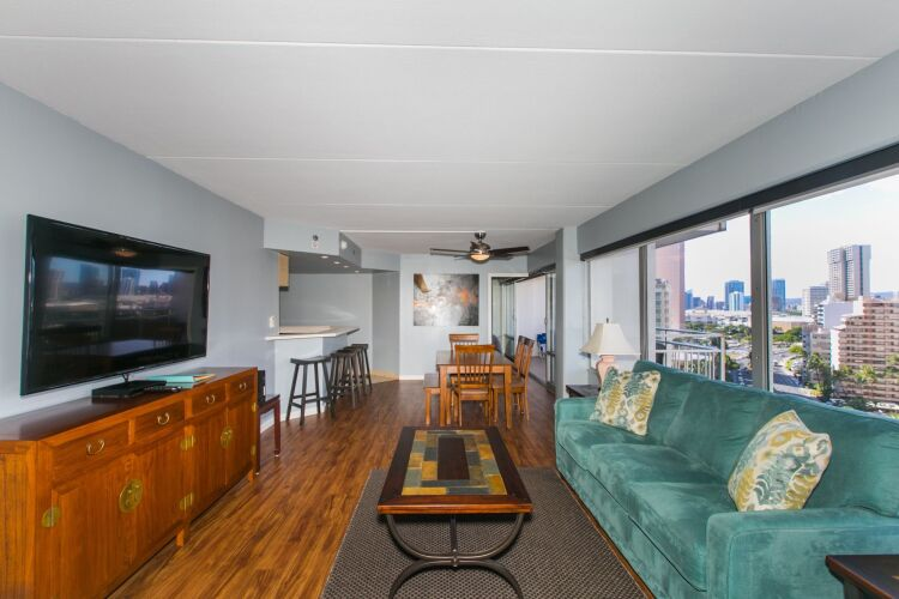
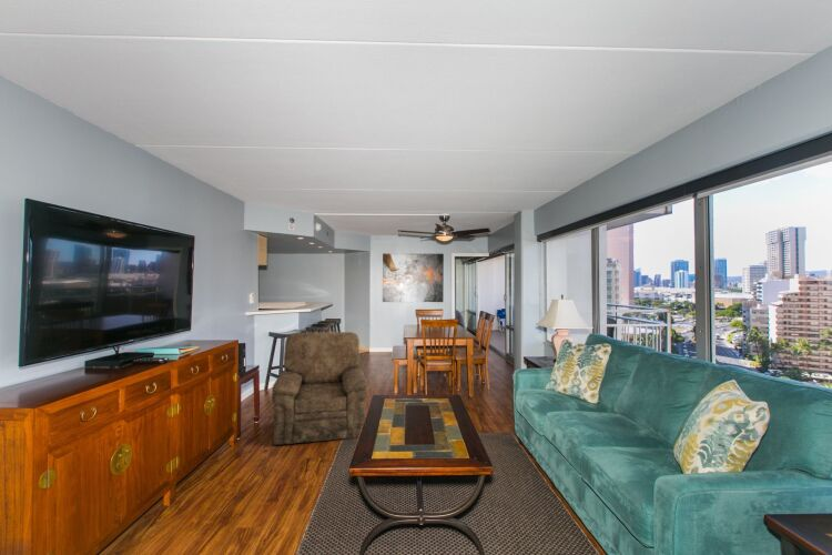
+ armchair (322, 381)
